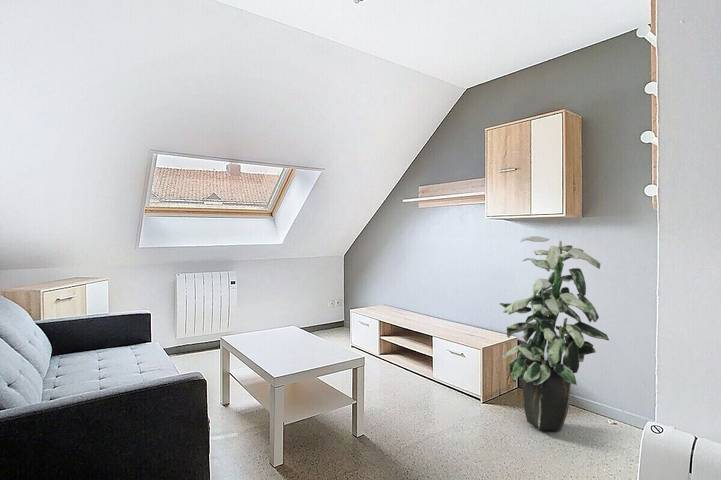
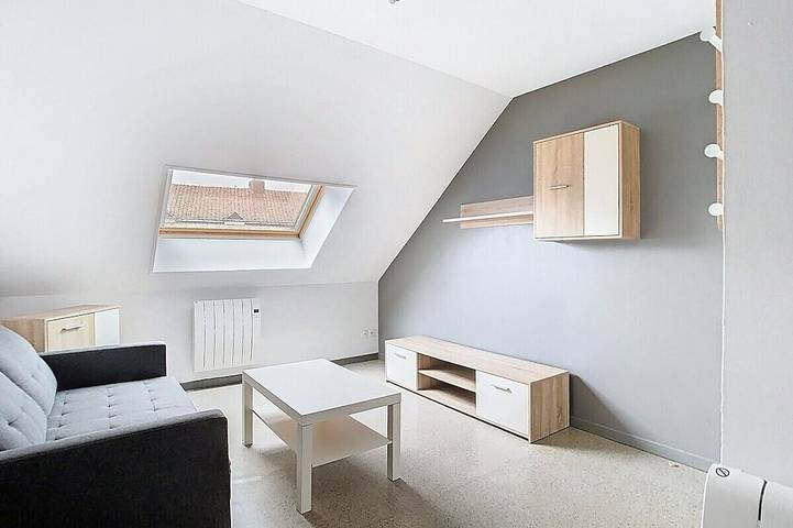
- indoor plant (546, 329)
